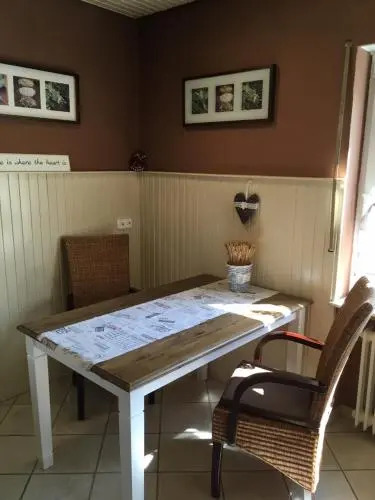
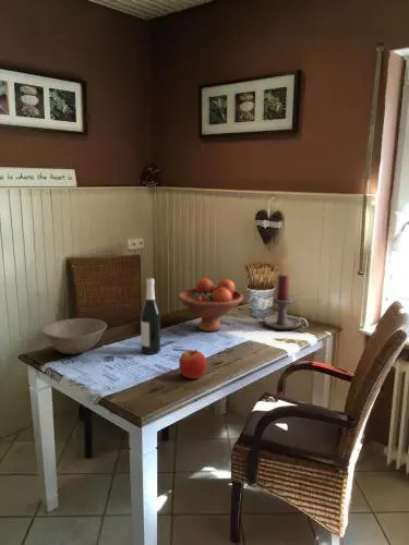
+ bowl (74, 339)
+ wine bottle (151, 314)
+ apple (192, 362)
+ candle holder (287, 301)
+ fruit bowl (209, 305)
